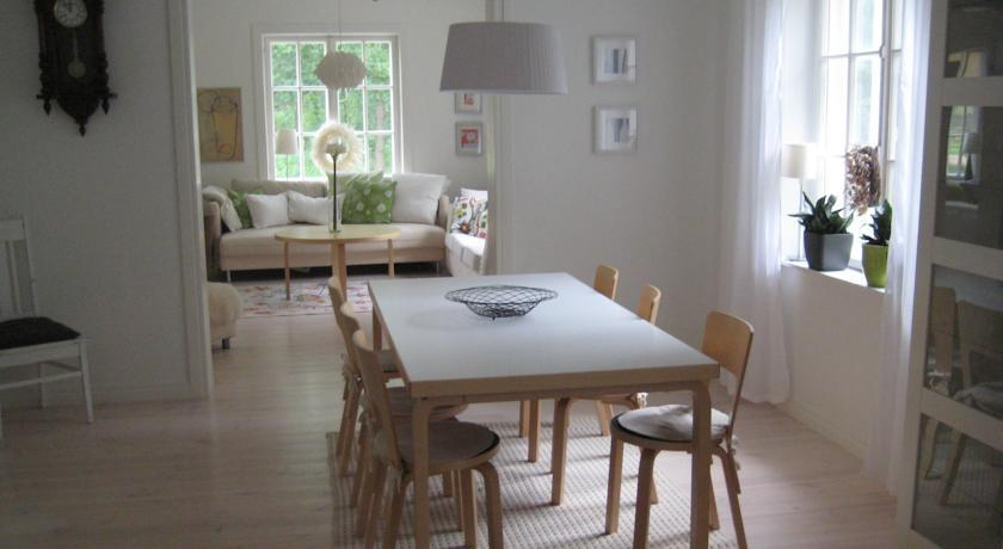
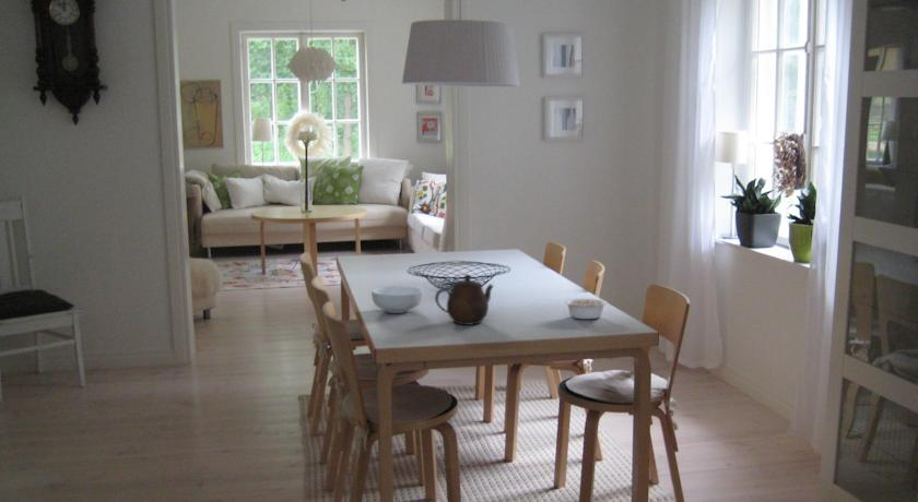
+ cereal bowl (397, 300)
+ teapot (464, 298)
+ legume (587, 308)
